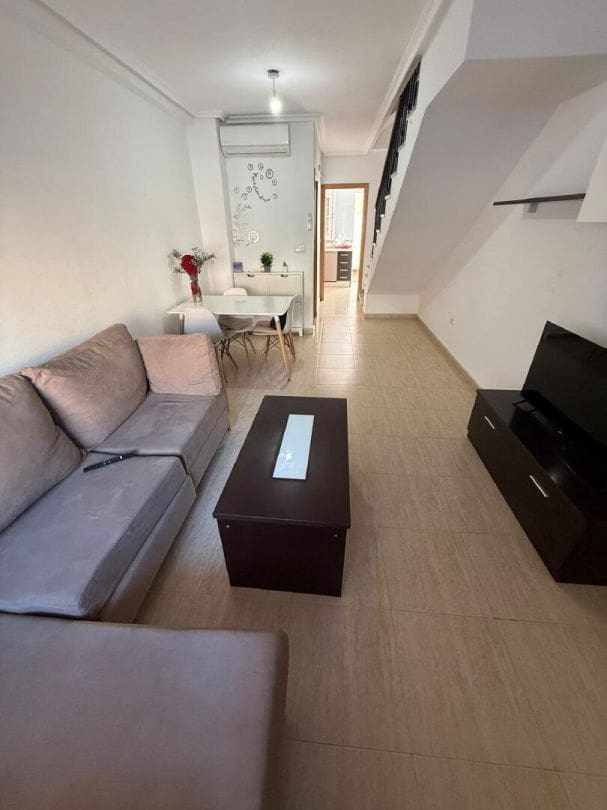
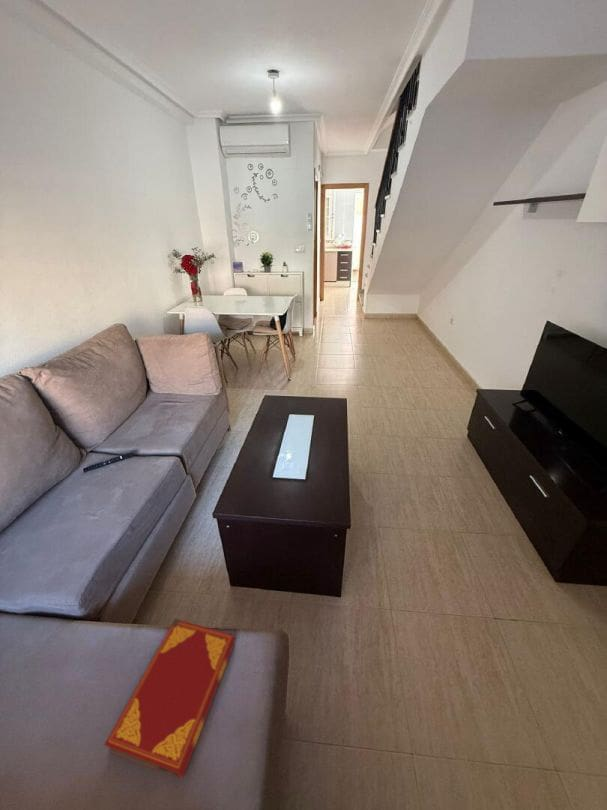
+ hardback book (178, 687)
